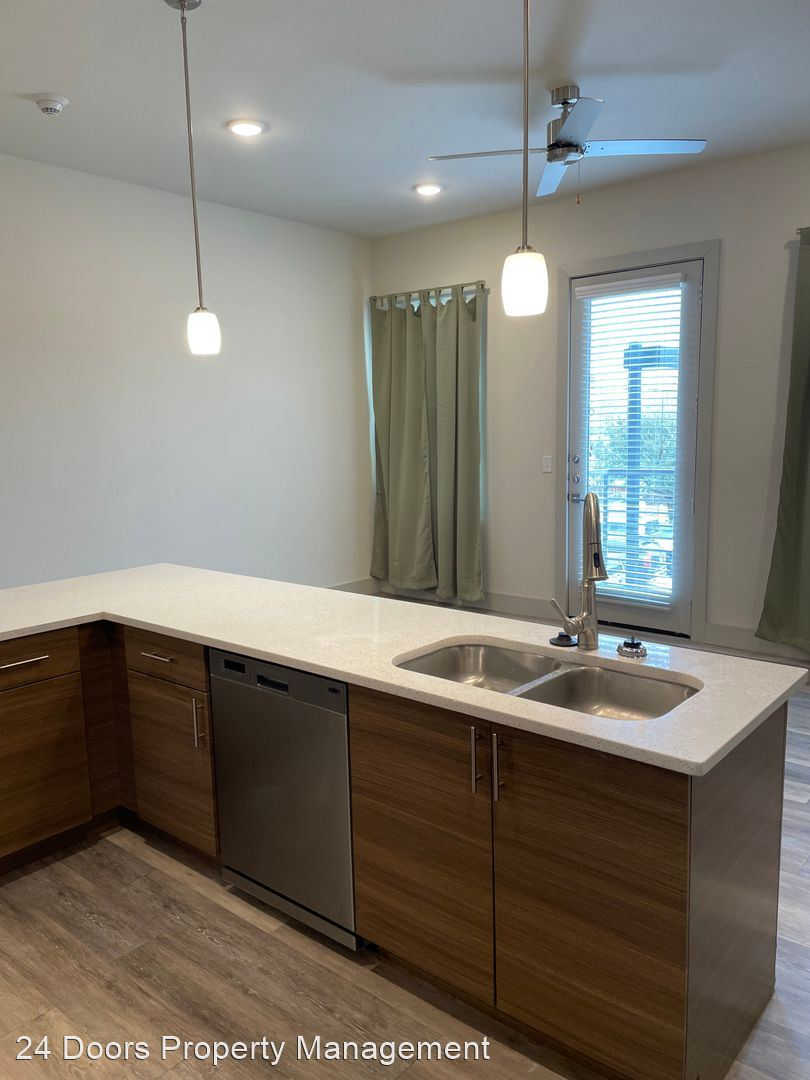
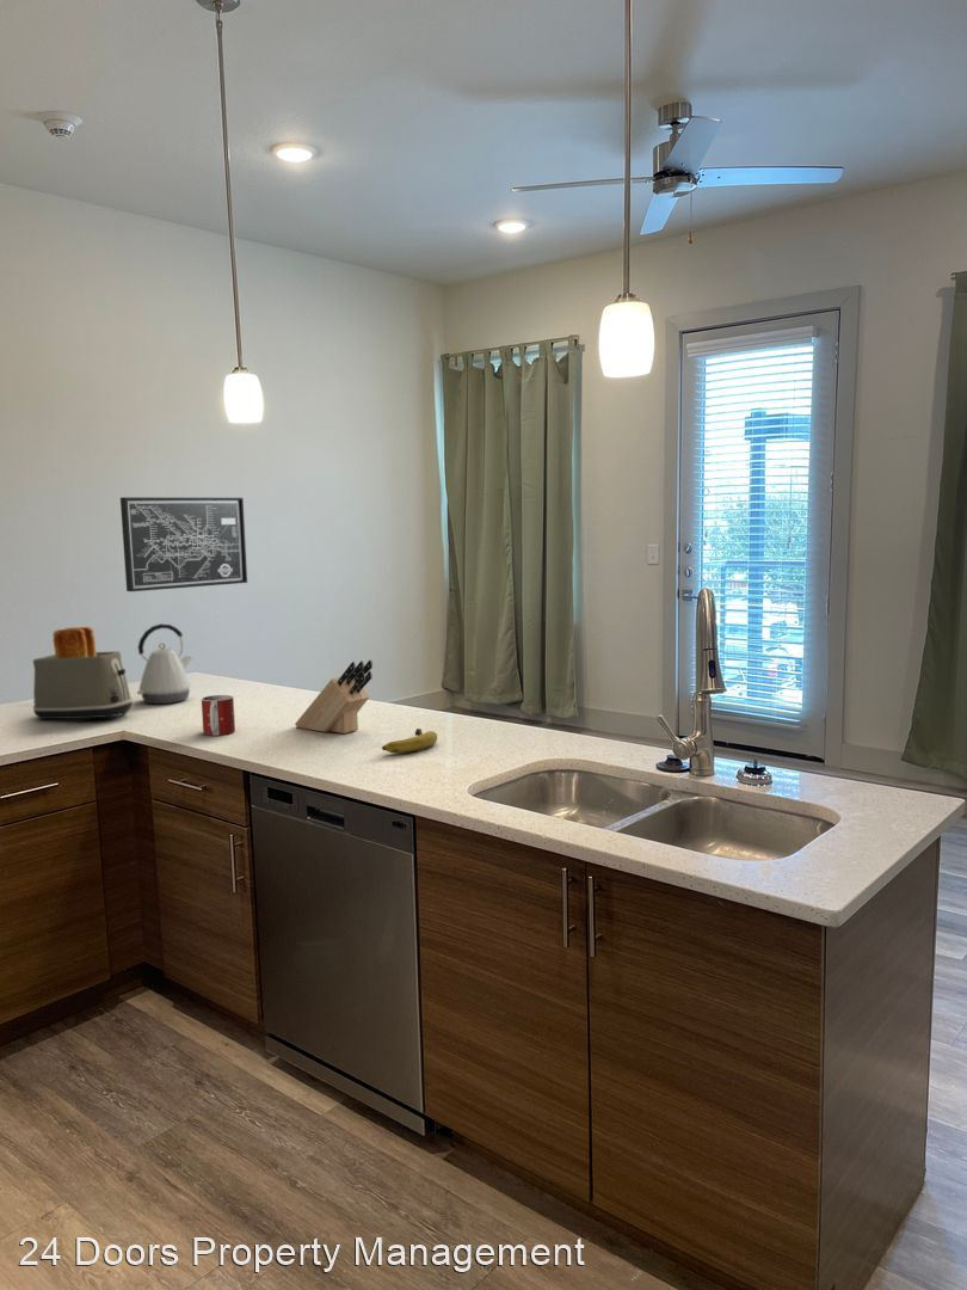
+ knife block (335, 693)
+ kettle (165, 662)
+ toaster (80, 672)
+ mug (216, 715)
+ fruit (407, 739)
+ wall art (186, 542)
